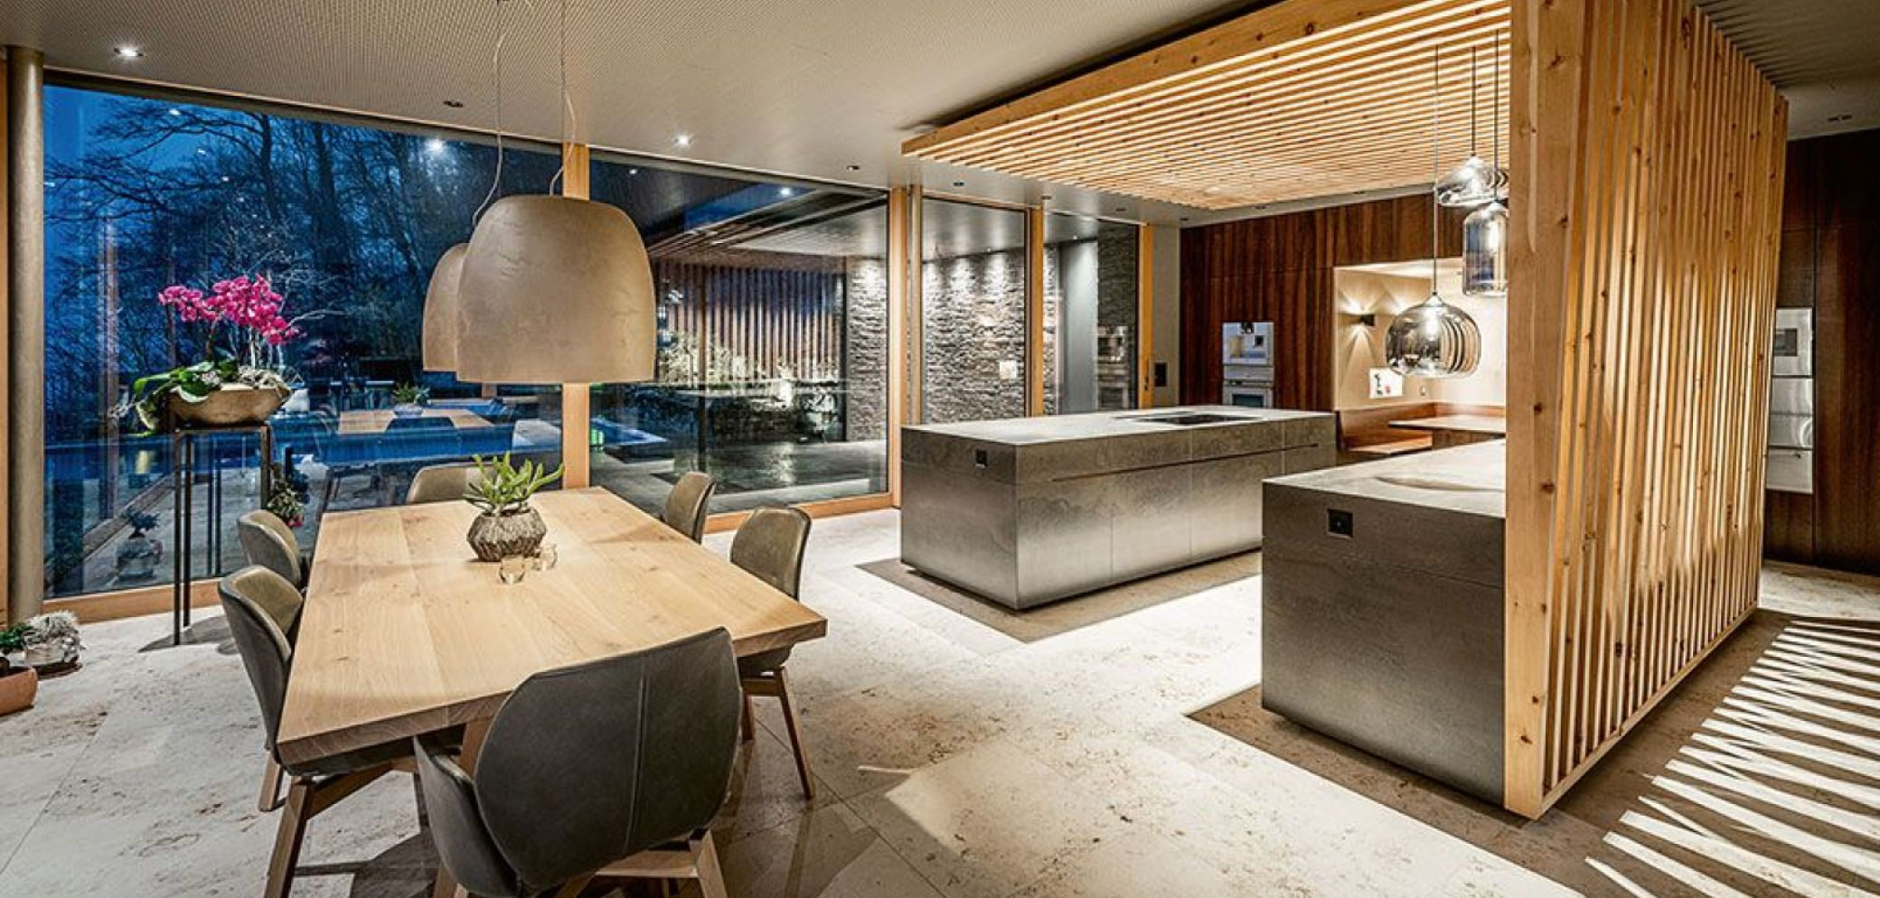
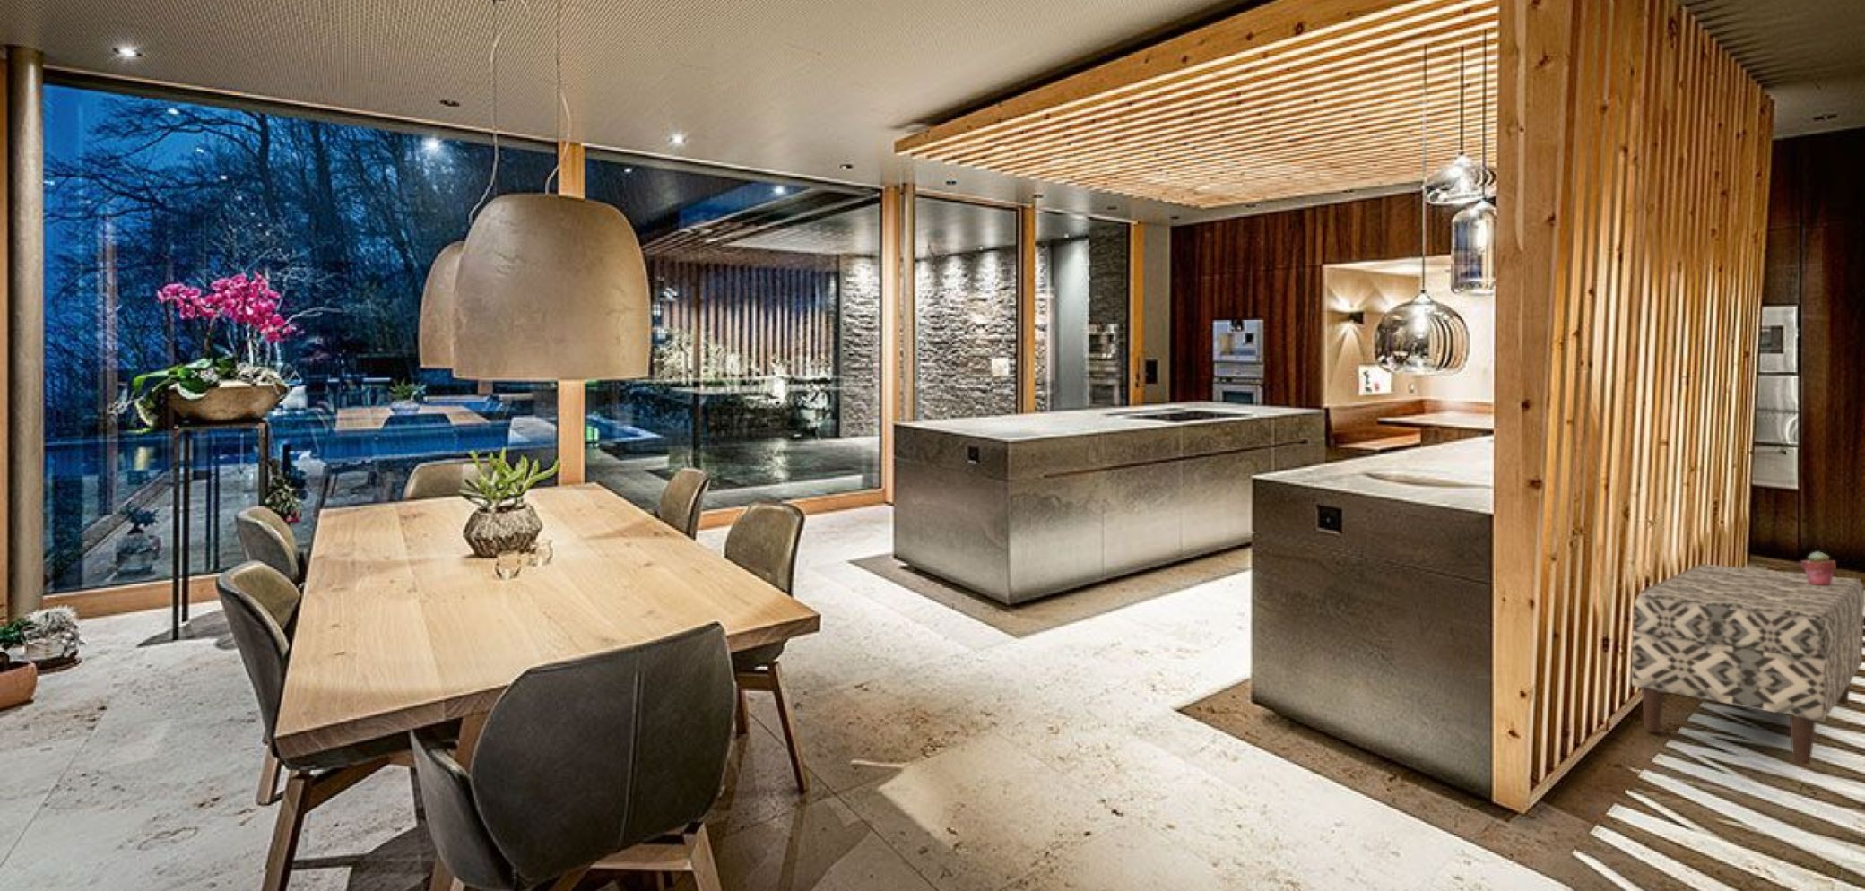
+ potted succulent (1820, 567)
+ bench (1751, 651)
